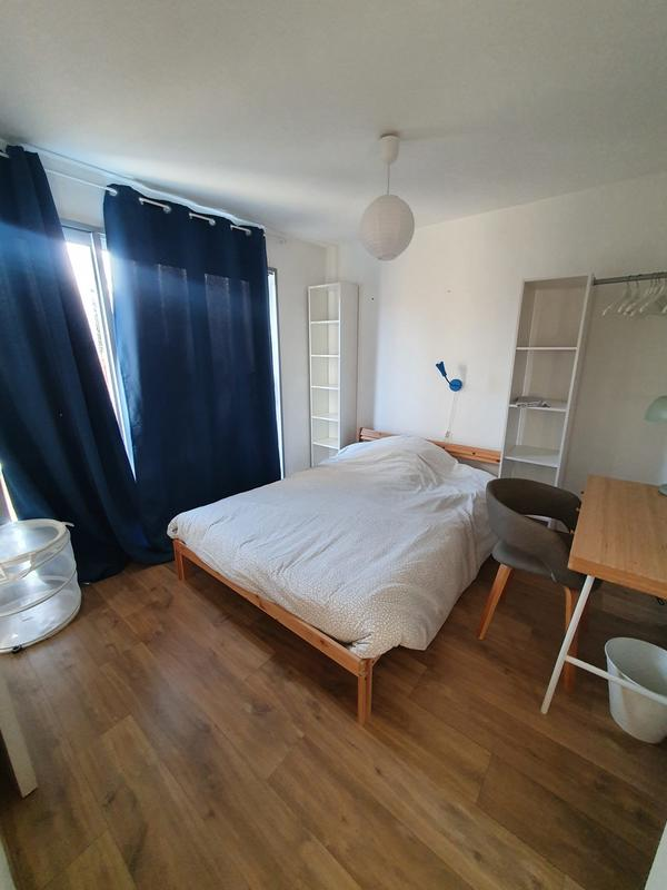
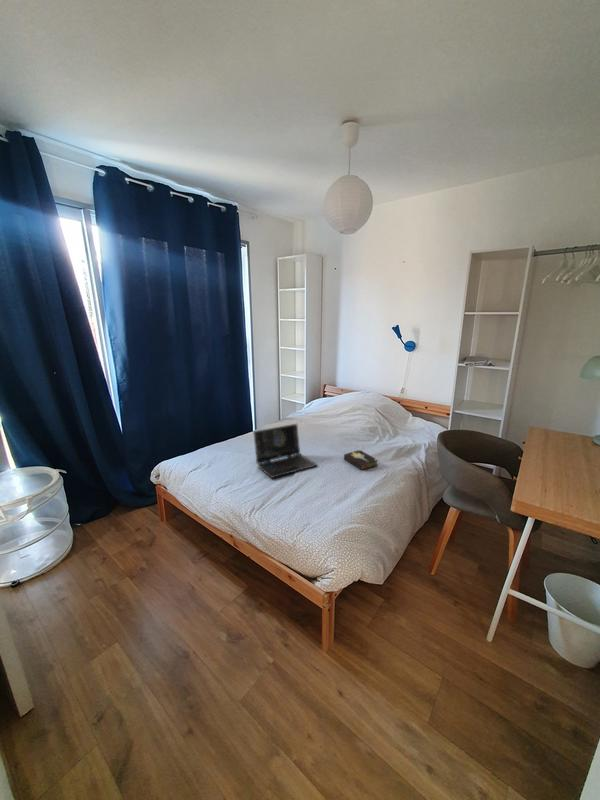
+ laptop computer (285, 449)
+ hardback book (360, 459)
